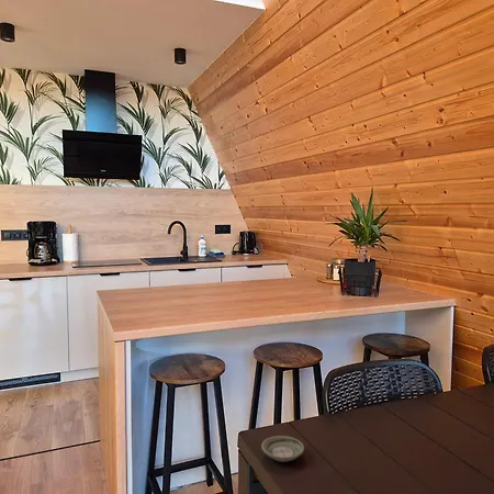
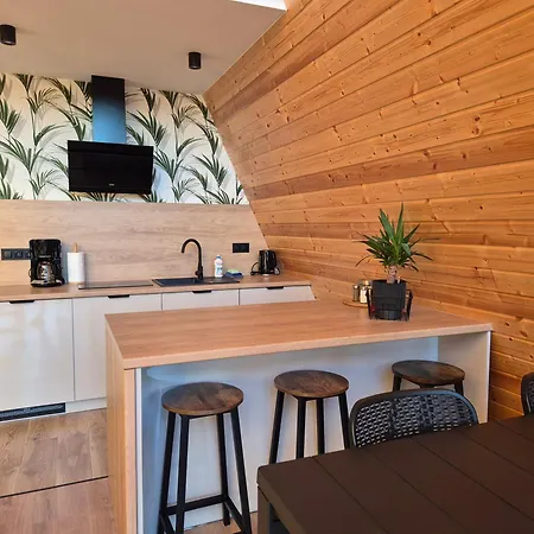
- saucer (282, 450)
